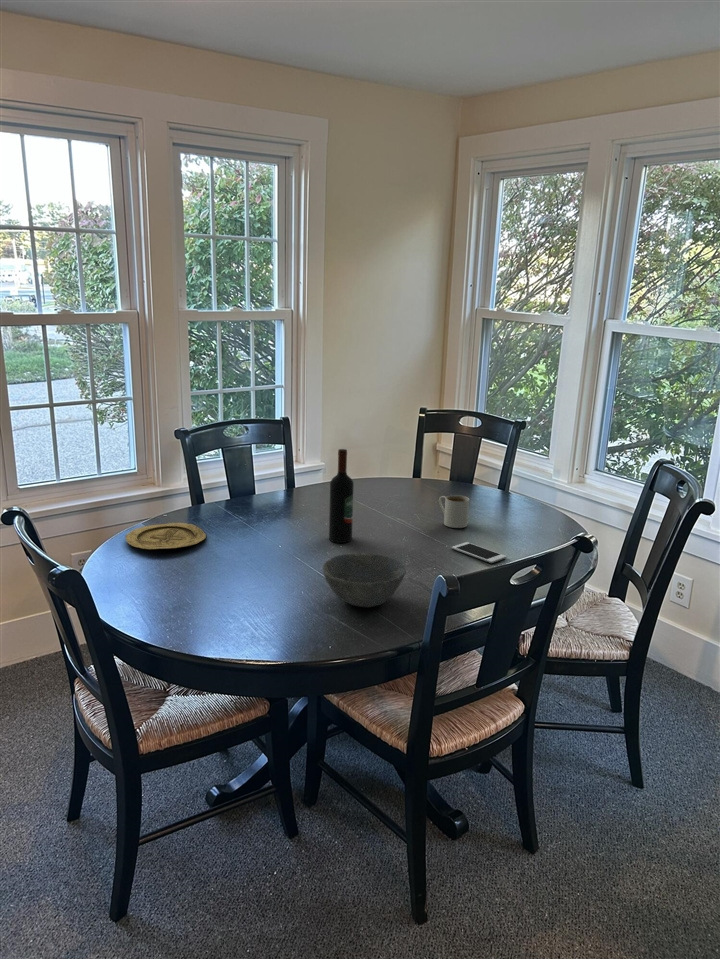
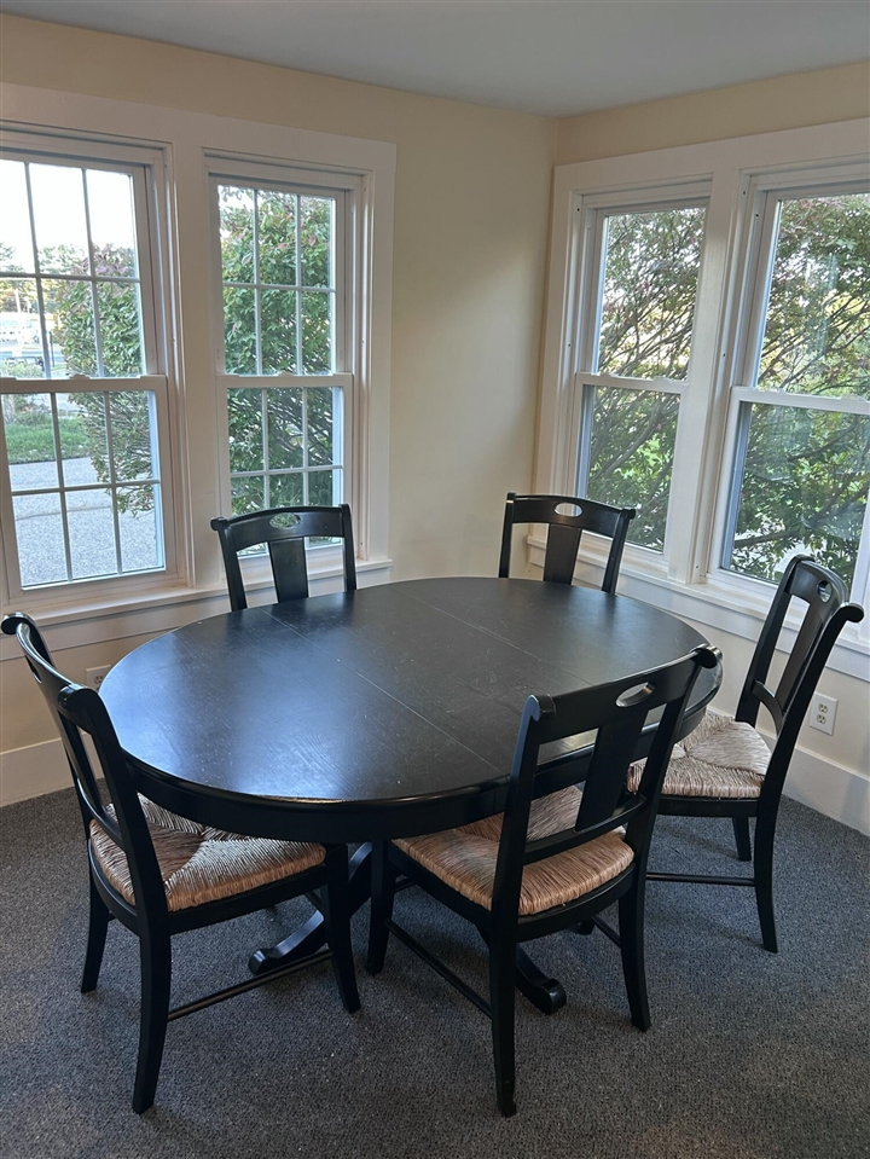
- cell phone (478, 552)
- plate (166, 536)
- mug (452, 510)
- wine bottle (341, 495)
- bowl (364, 583)
